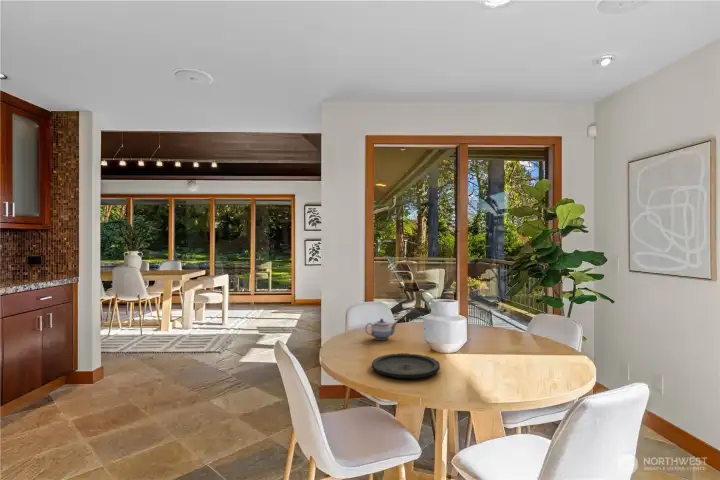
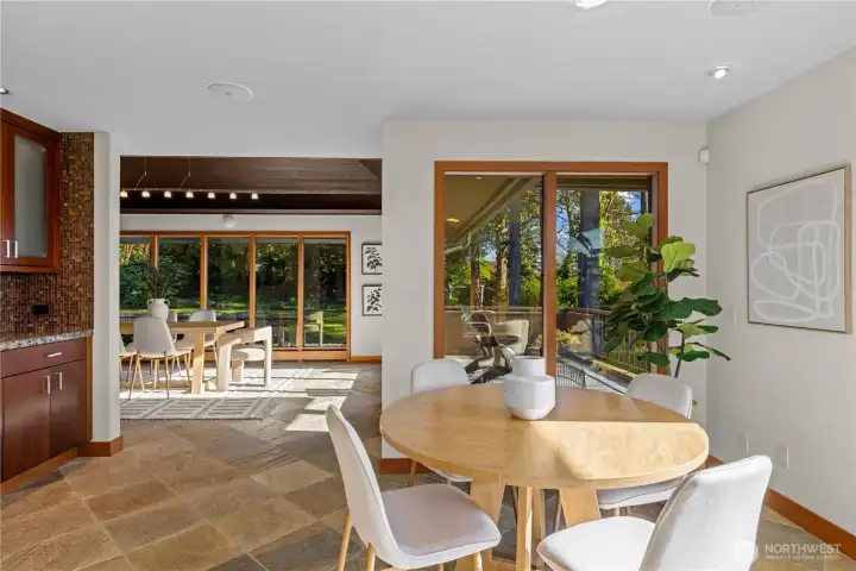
- plate (405, 365)
- teapot (381, 328)
